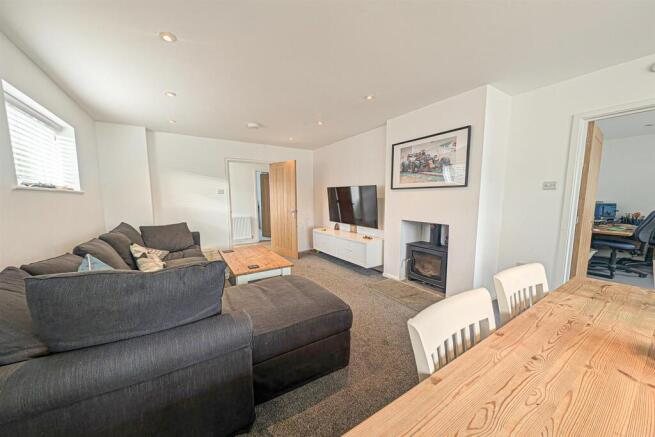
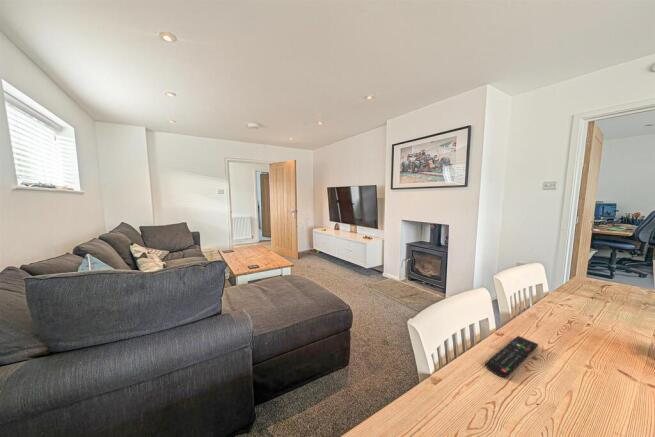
+ remote control (512, 355)
